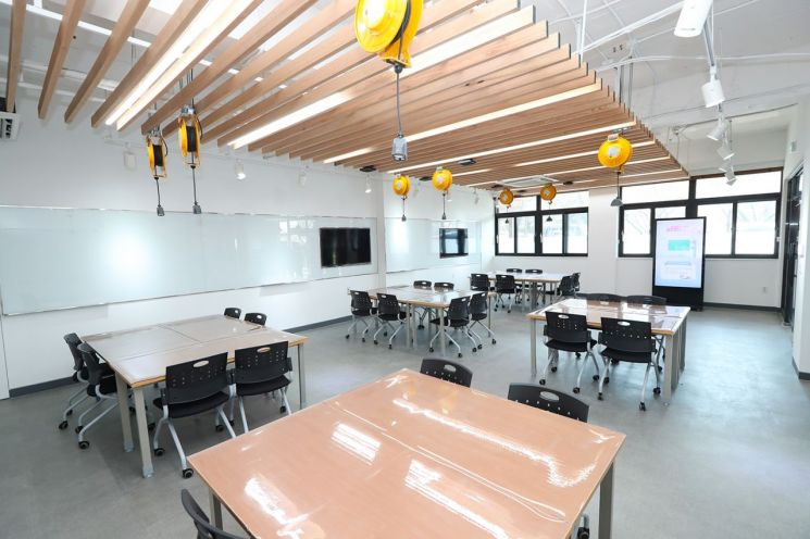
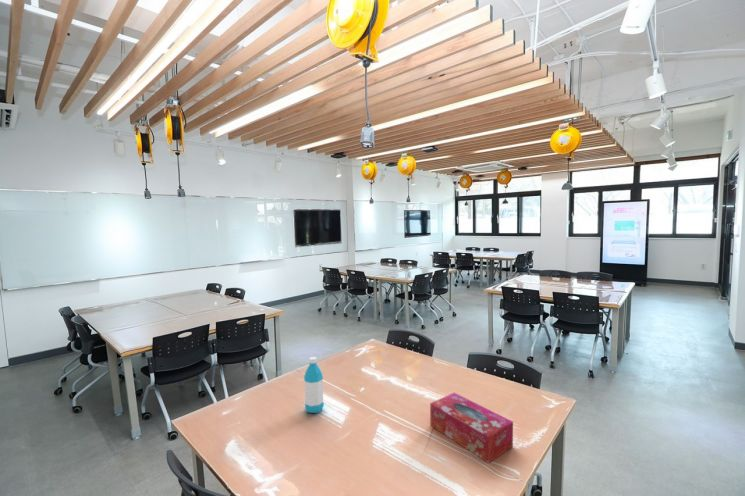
+ tissue box (469, 423)
+ water bottle (313, 384)
